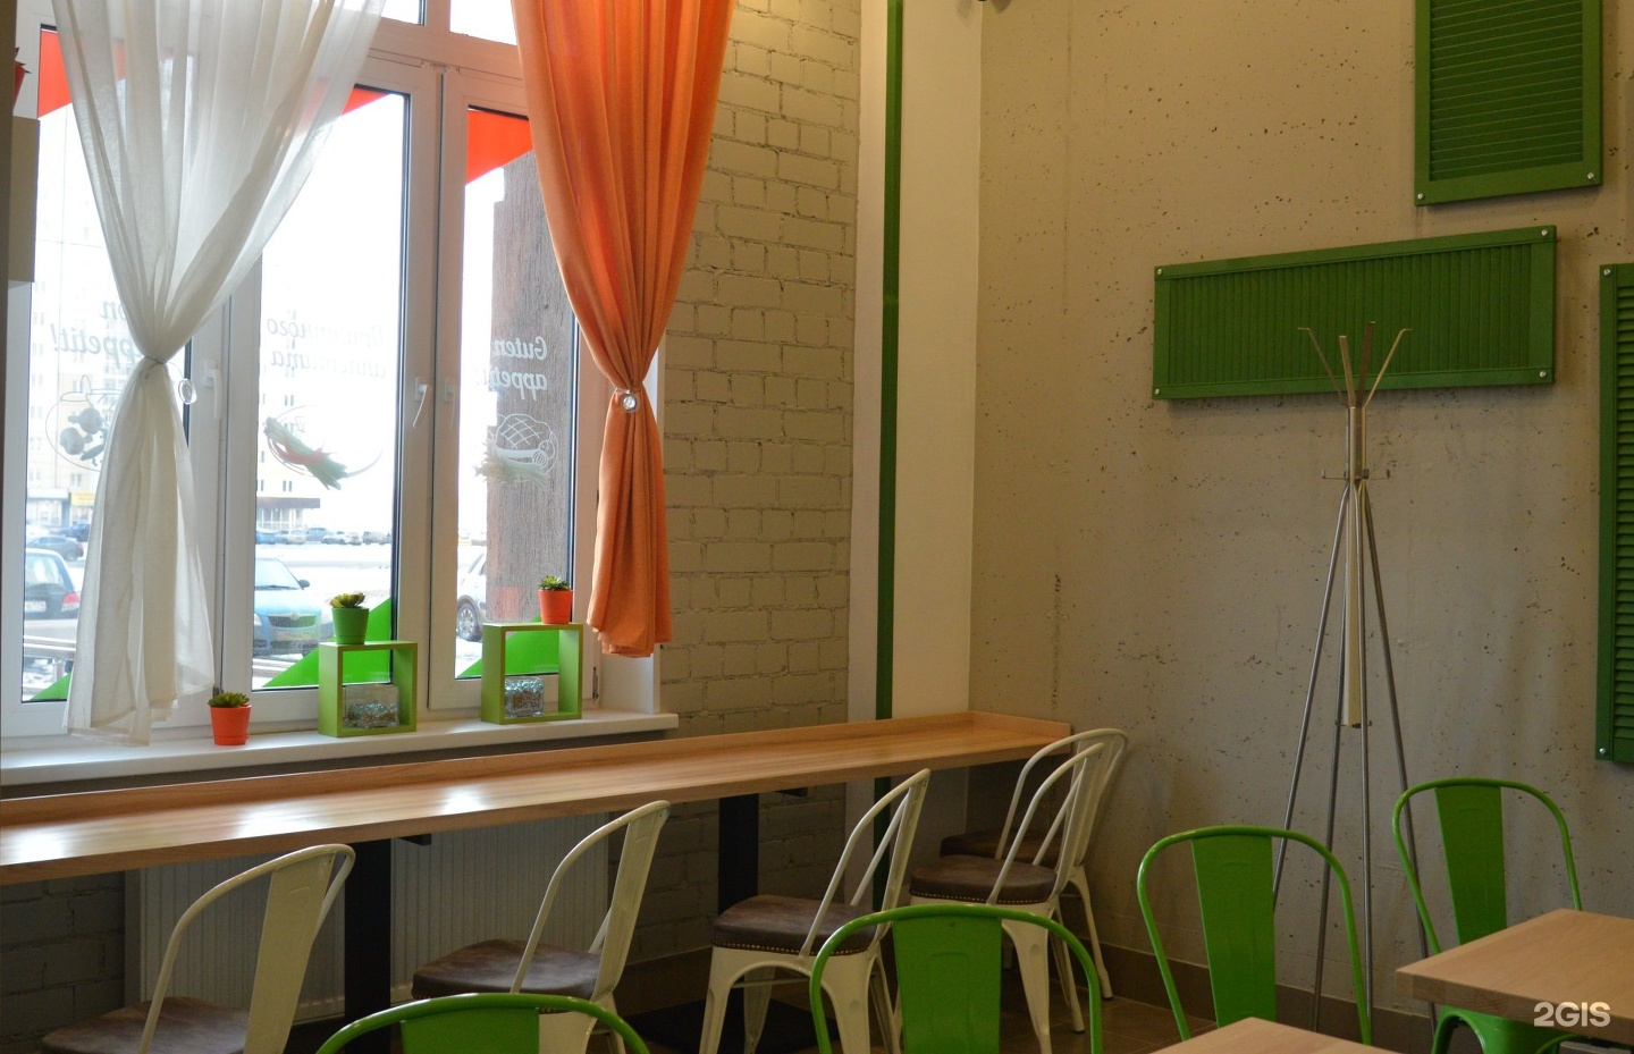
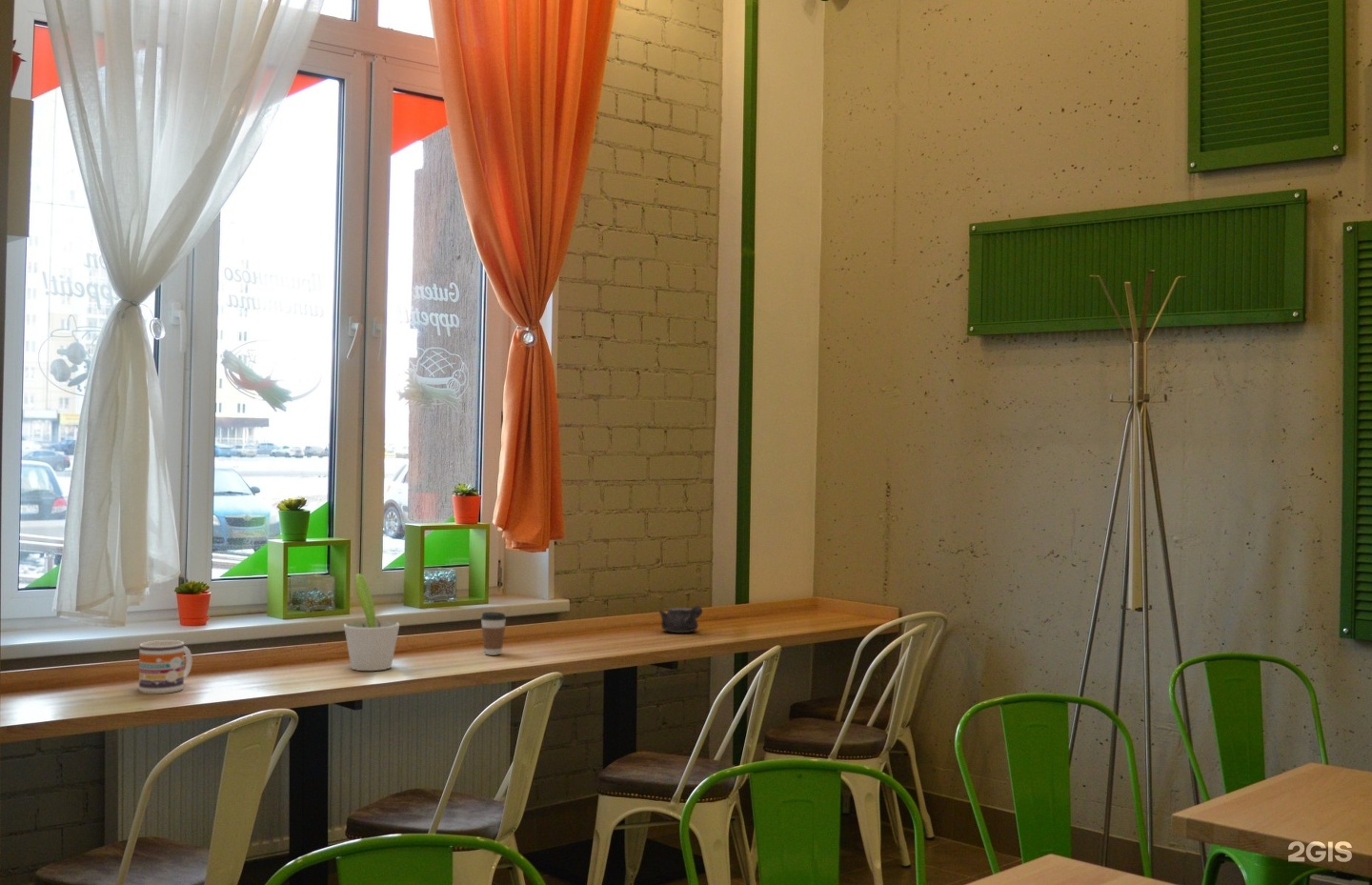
+ potted plant (372, 620)
+ mug (166, 666)
+ teapot (682, 617)
+ coffee cup (493, 633)
